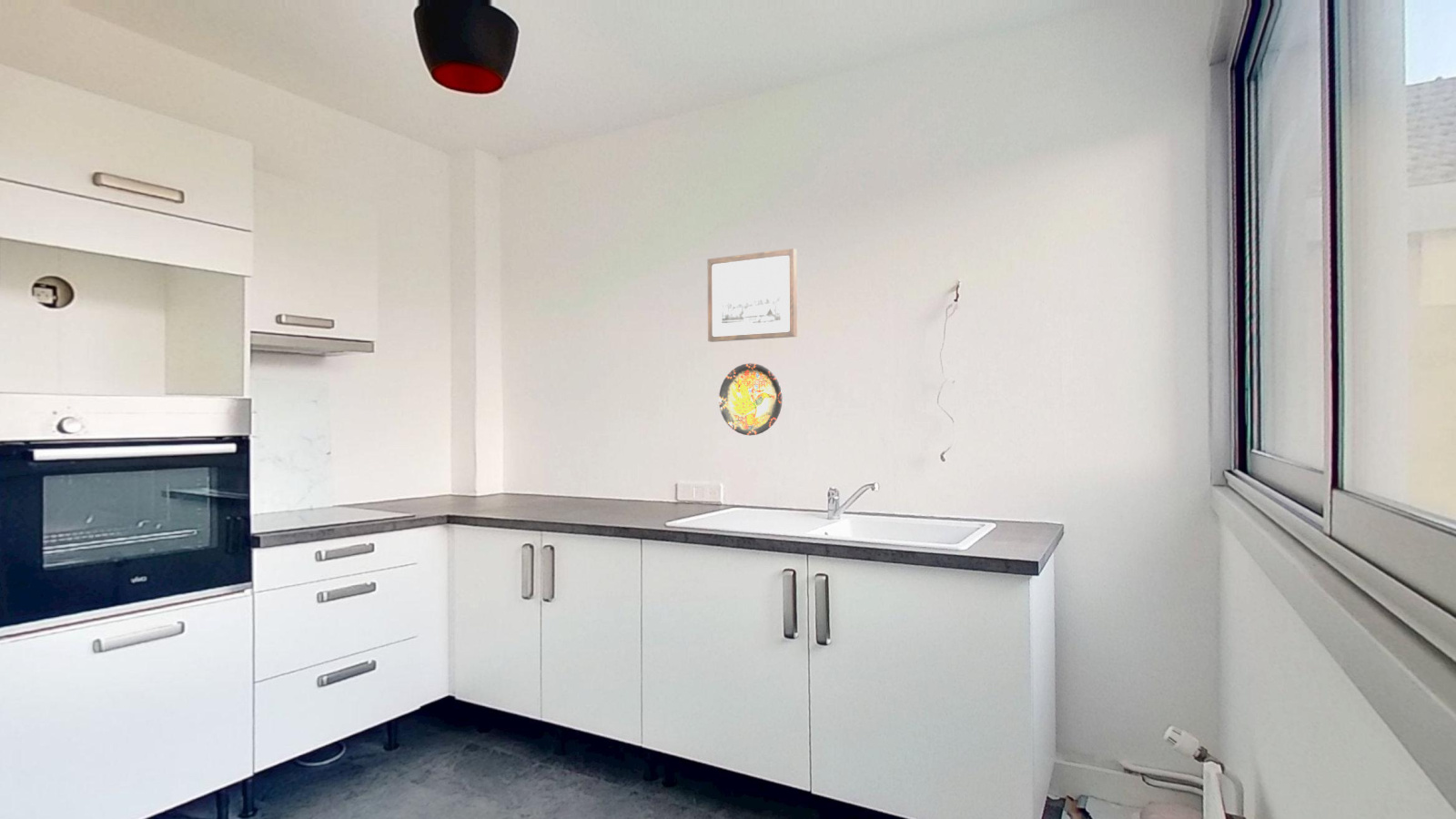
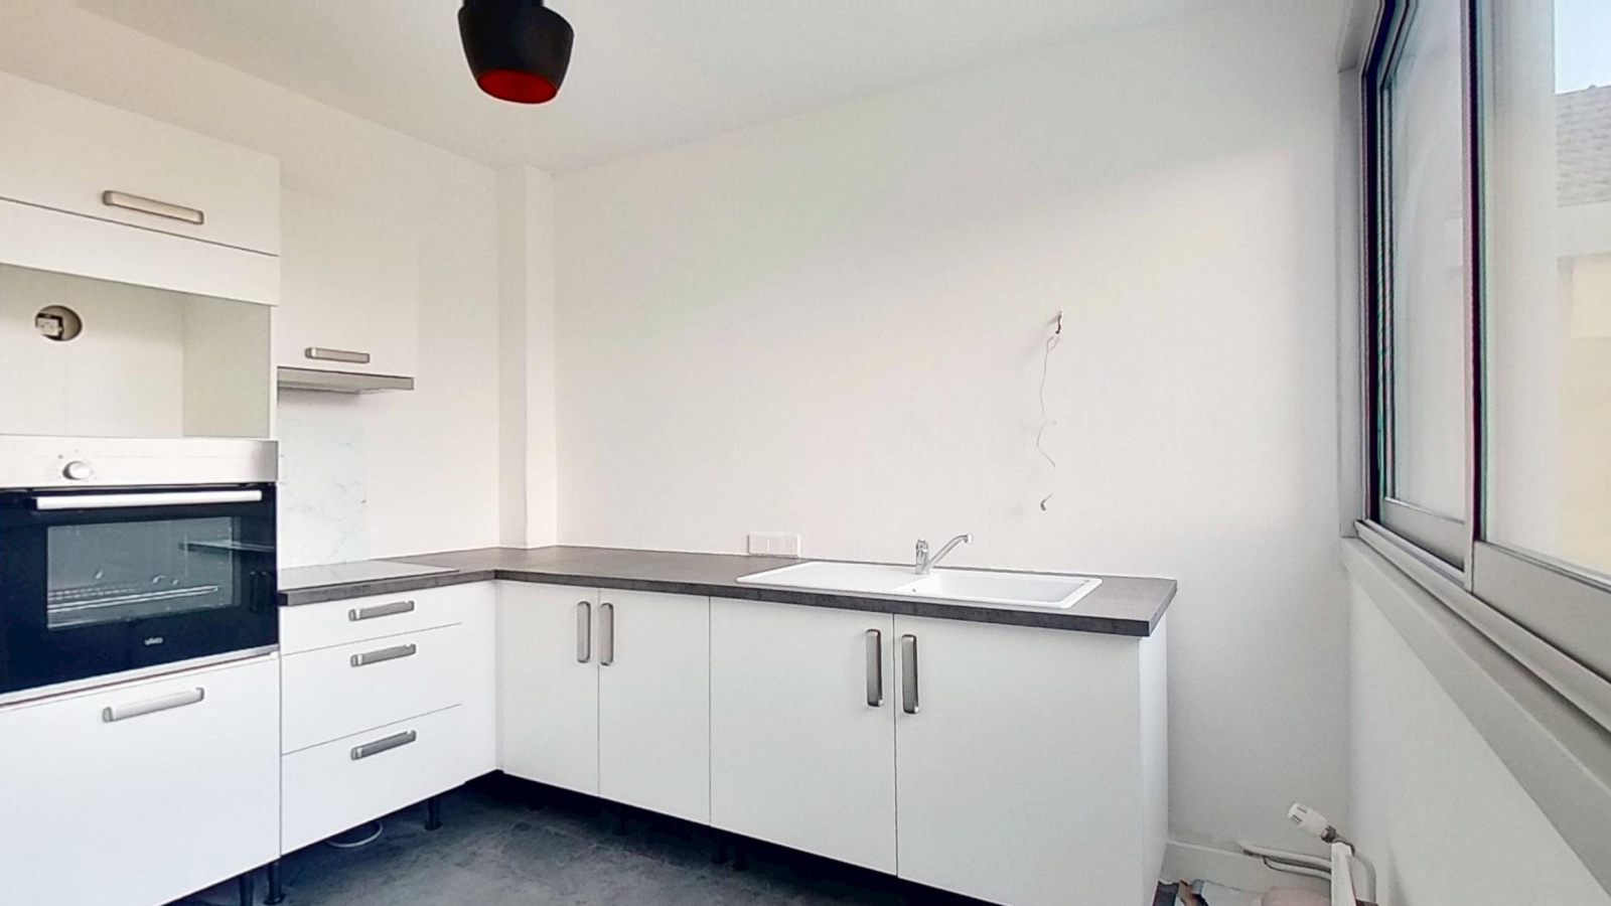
- decorative plate (751, 399)
- wall art (751, 297)
